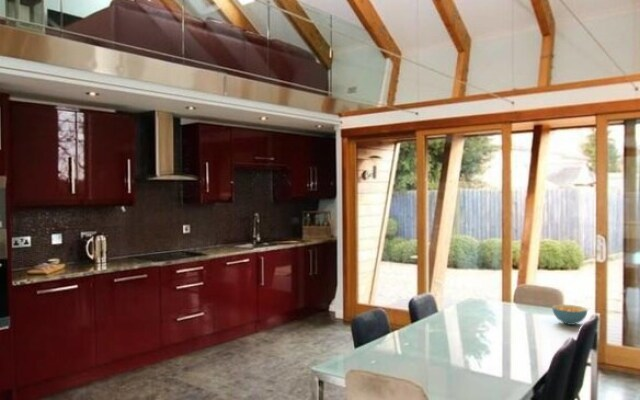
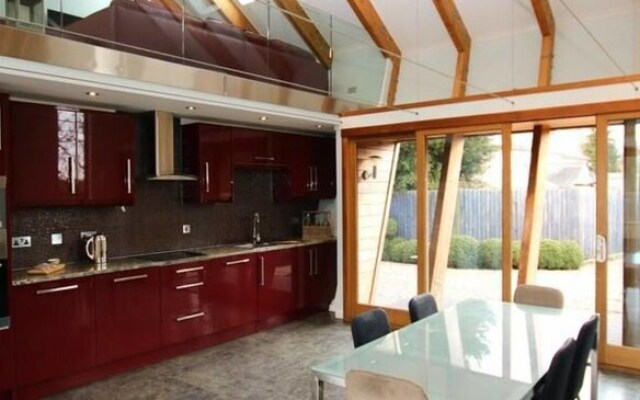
- cereal bowl (569, 315)
